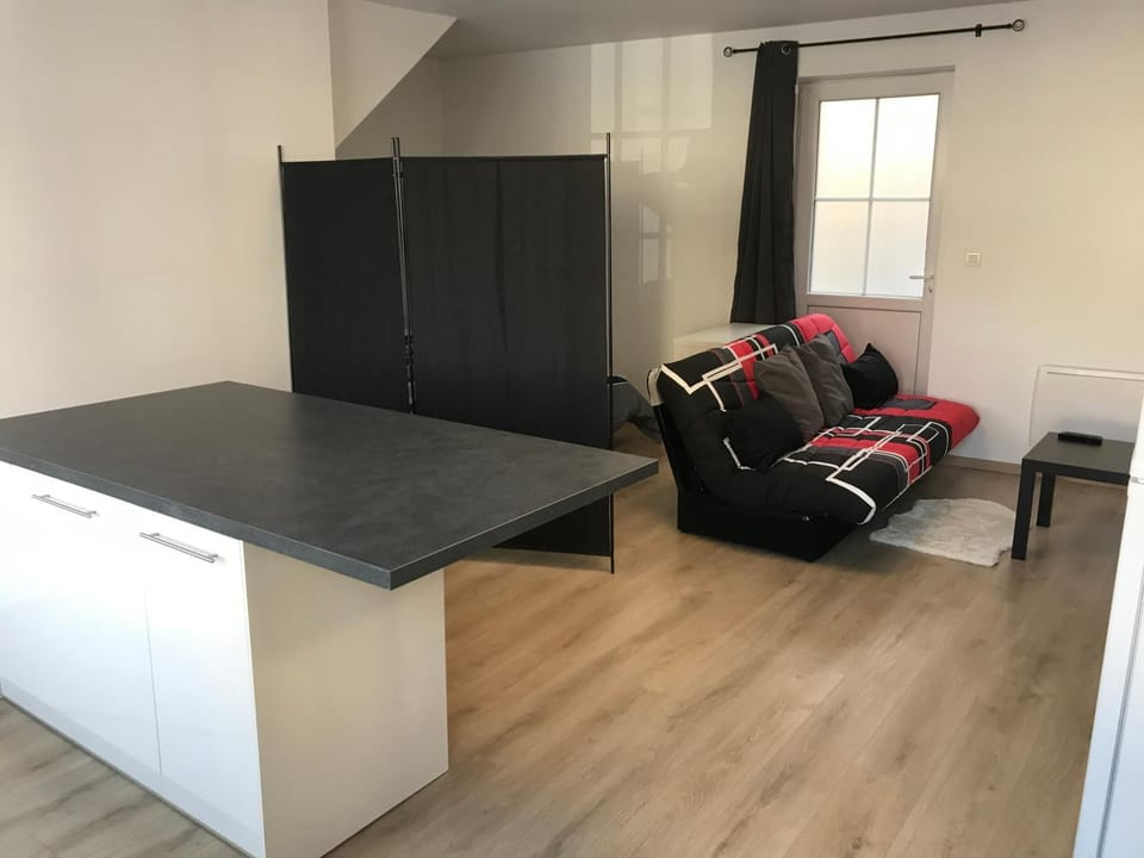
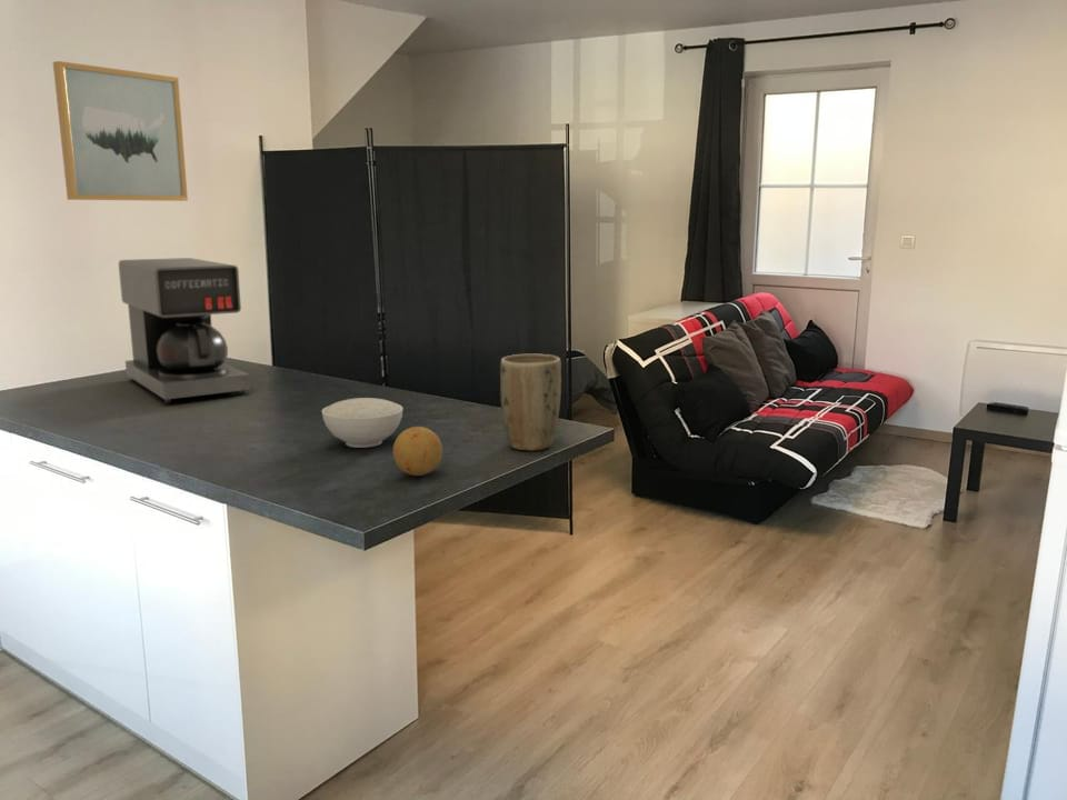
+ bowl (362, 421)
+ fruit (417, 451)
+ wall art (124, 136)
+ plant pot (530, 402)
+ coffee maker (180, 324)
